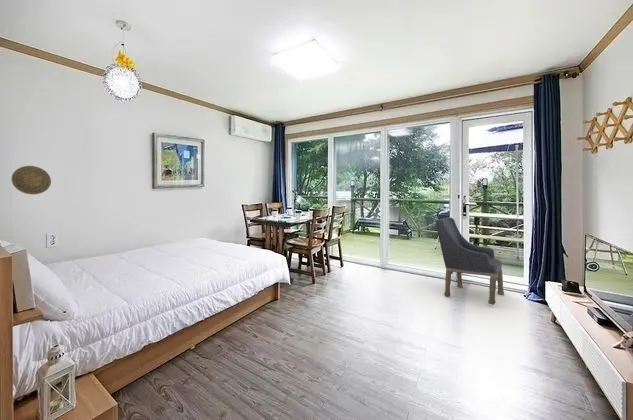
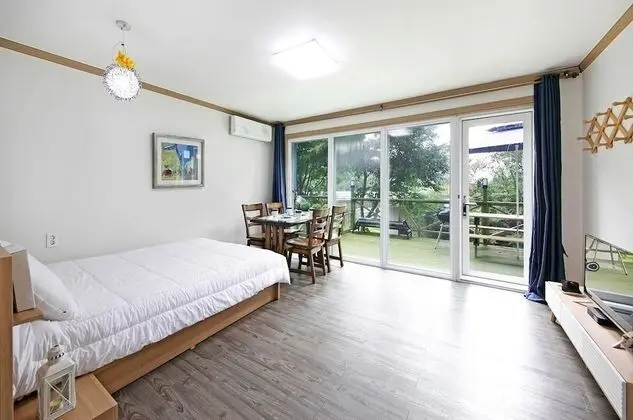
- armchair (469, 256)
- decorative plate (32, 180)
